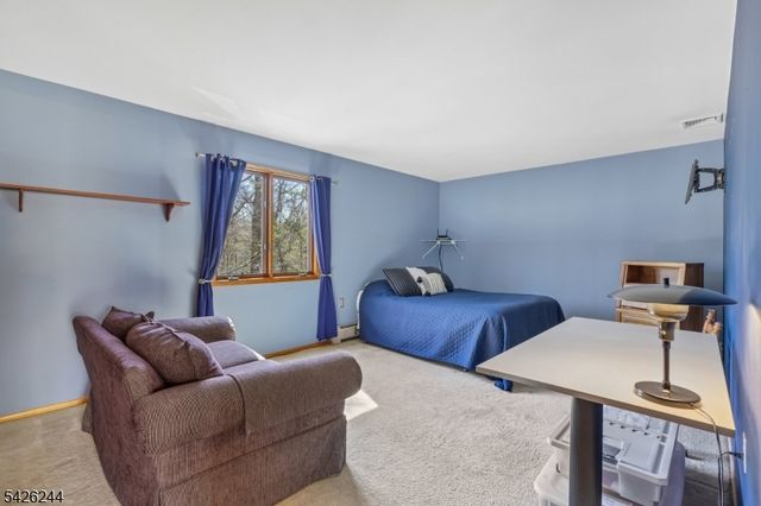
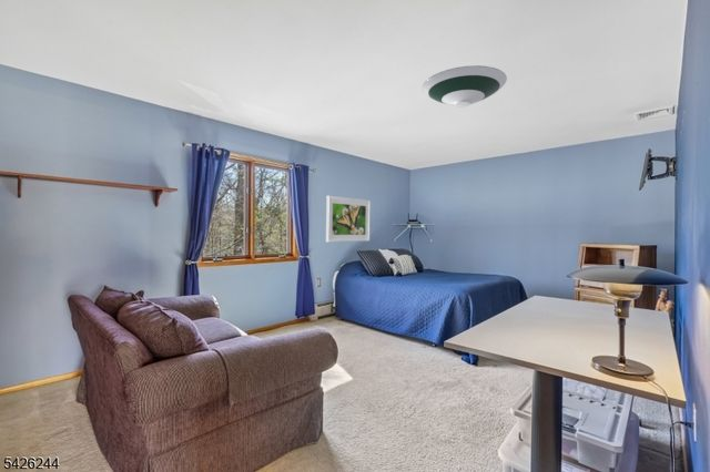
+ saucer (463, 94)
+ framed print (349, 219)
